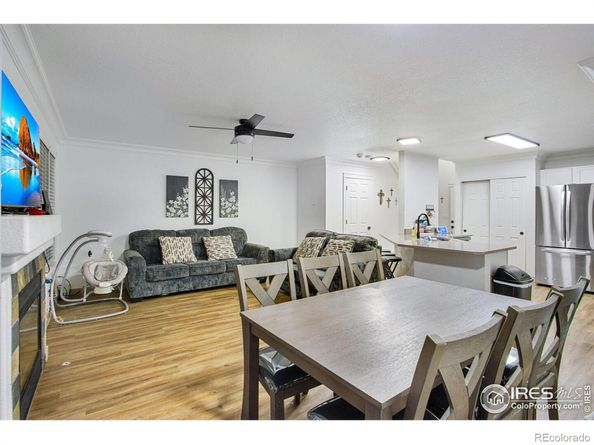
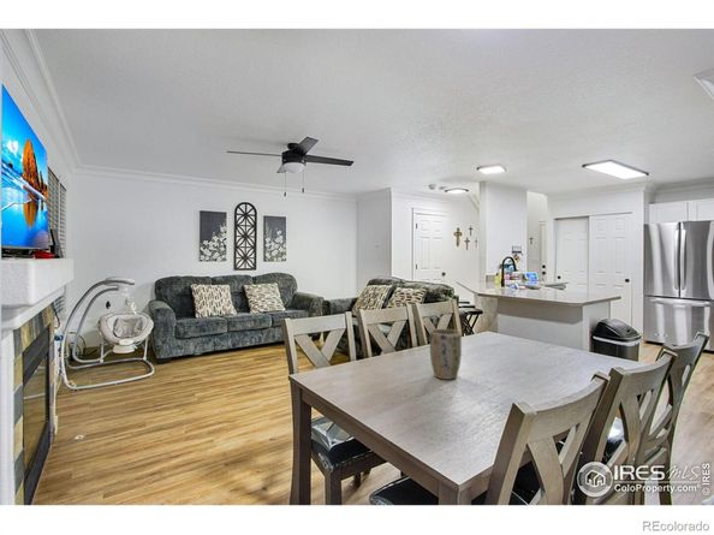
+ plant pot (445, 353)
